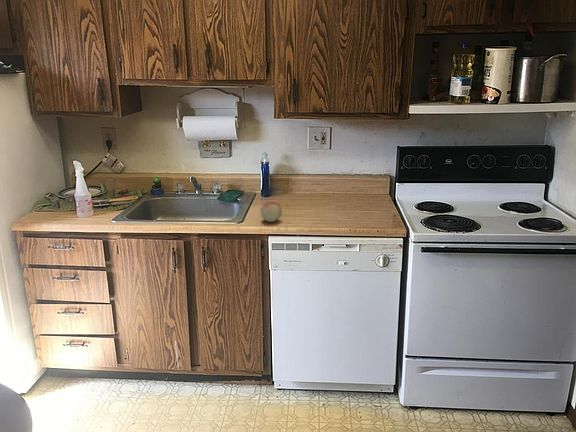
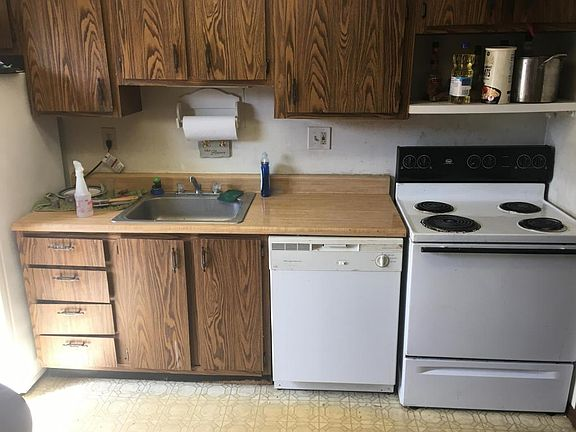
- fruit (271, 211)
